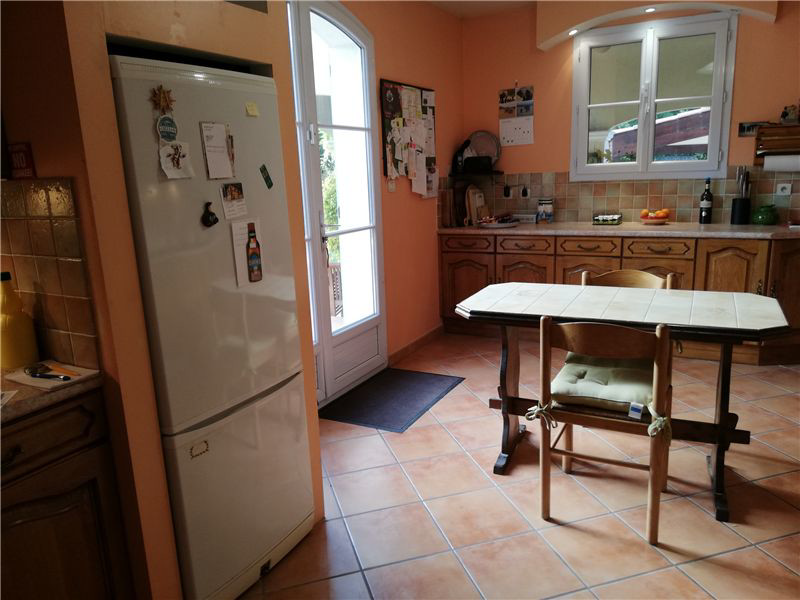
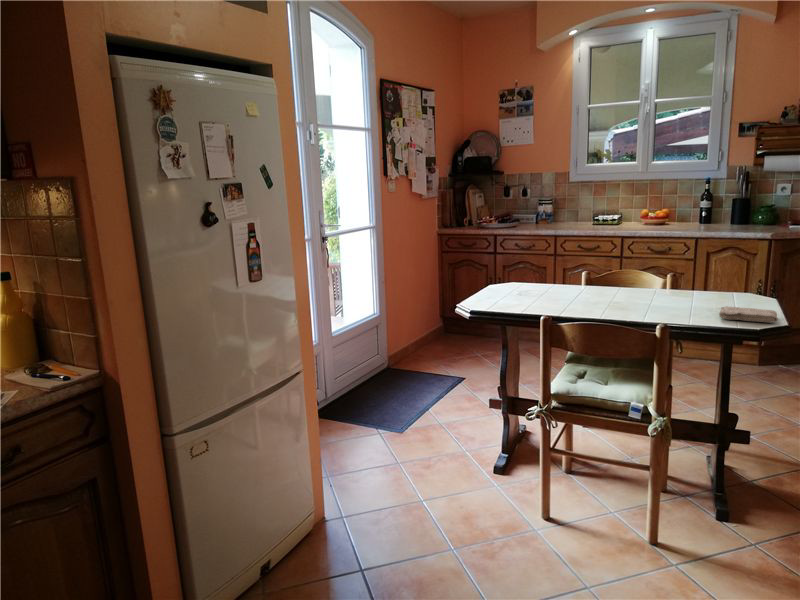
+ washcloth (747, 313)
